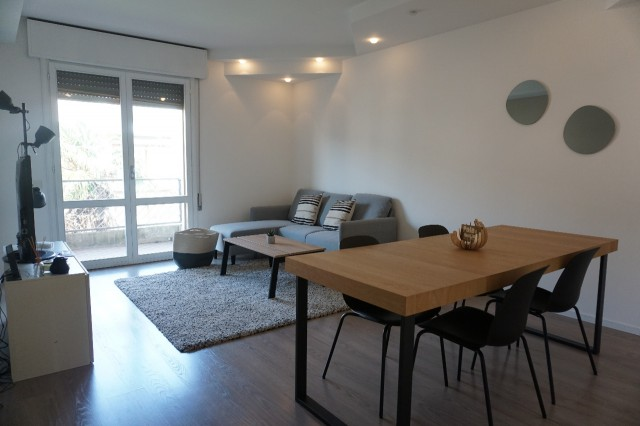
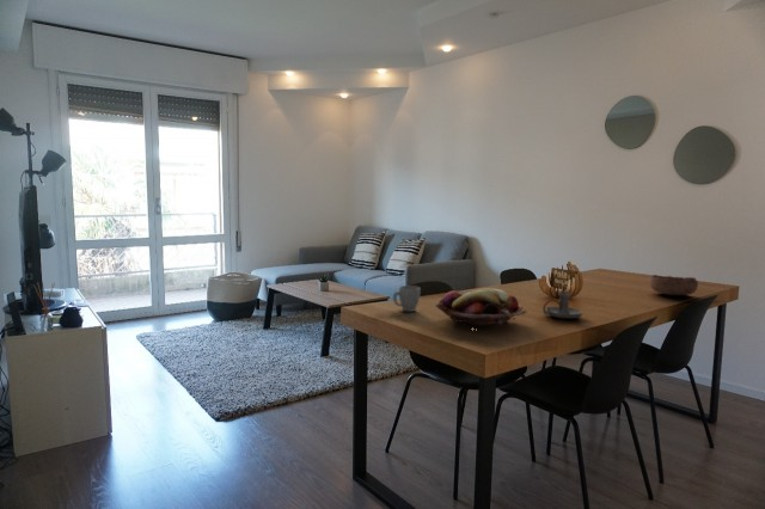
+ fruit basket (482, 305)
+ decorative bowl (673, 284)
+ candle holder (561, 305)
+ mug (405, 299)
